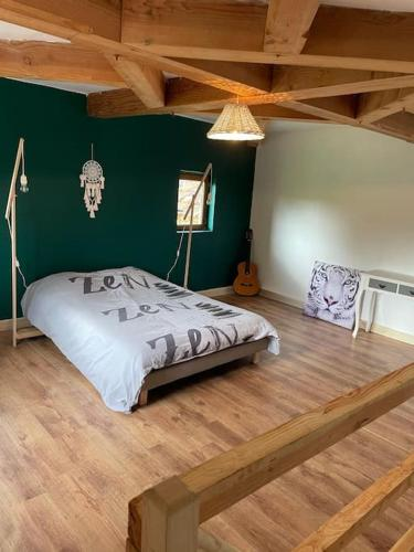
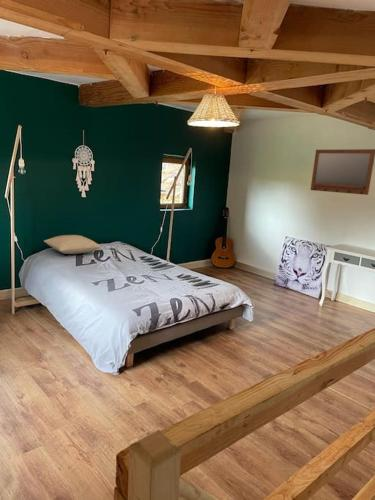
+ home mirror (339, 171)
+ pillow (72, 244)
